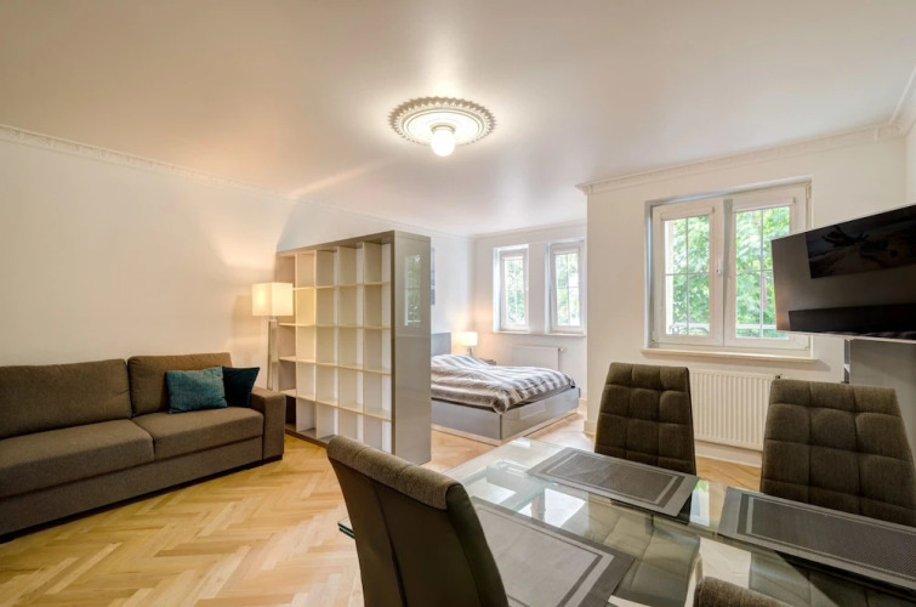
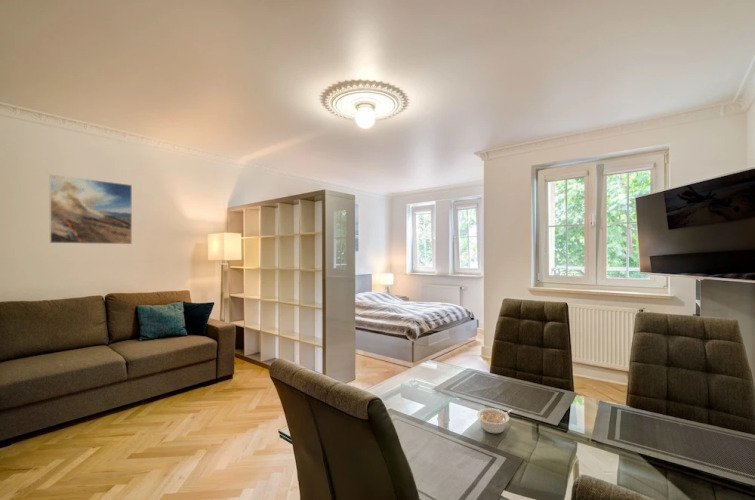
+ legume (493, 419)
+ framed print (93, 211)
